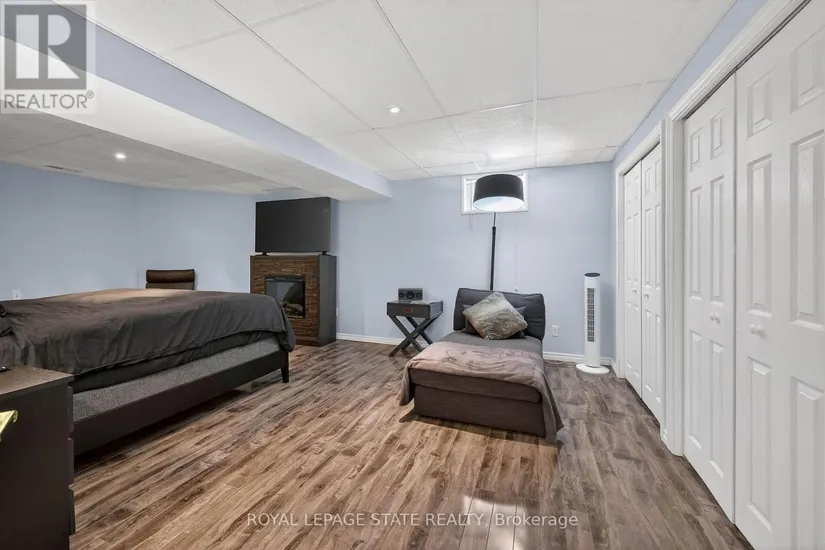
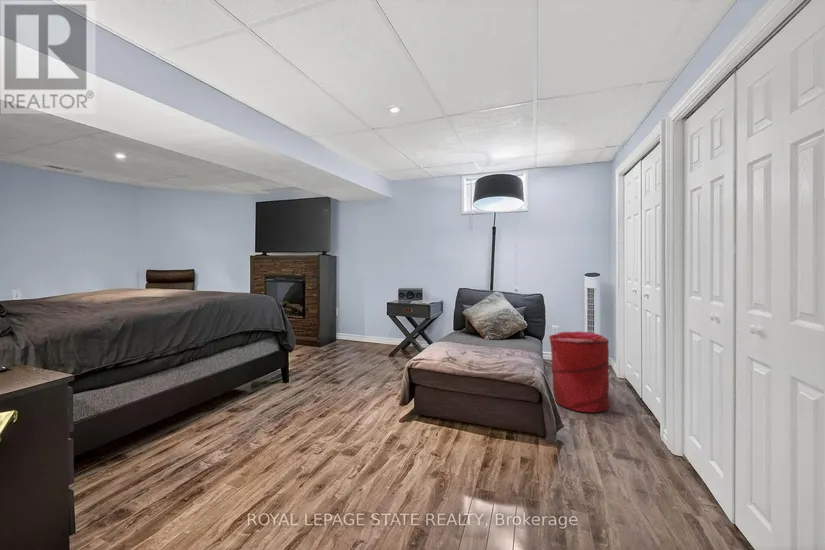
+ laundry hamper (578, 368)
